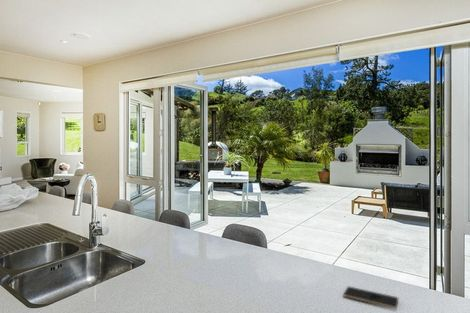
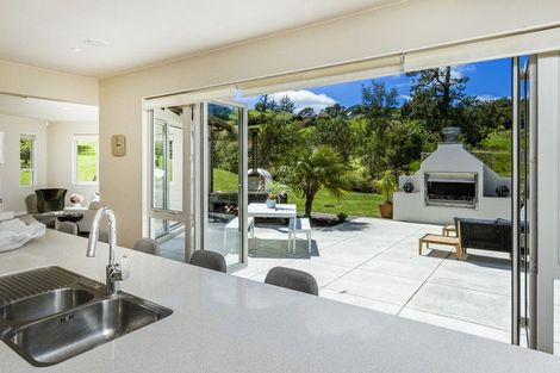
- smartphone (370, 296)
